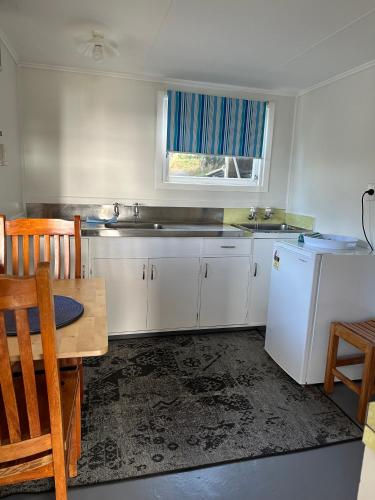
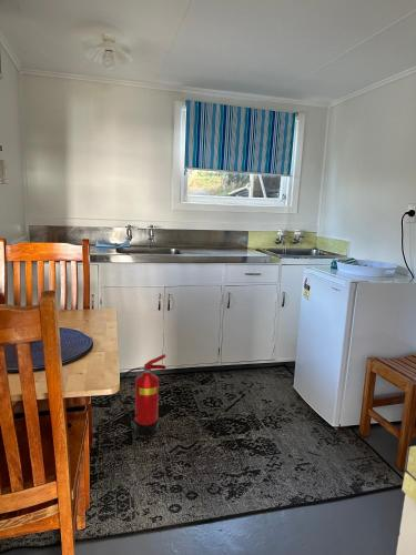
+ fire extinguisher (142, 393)
